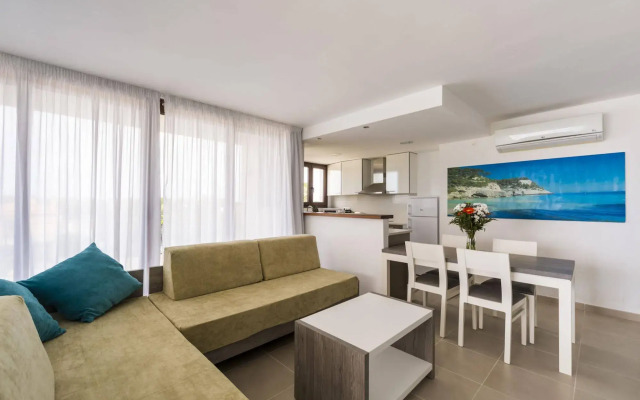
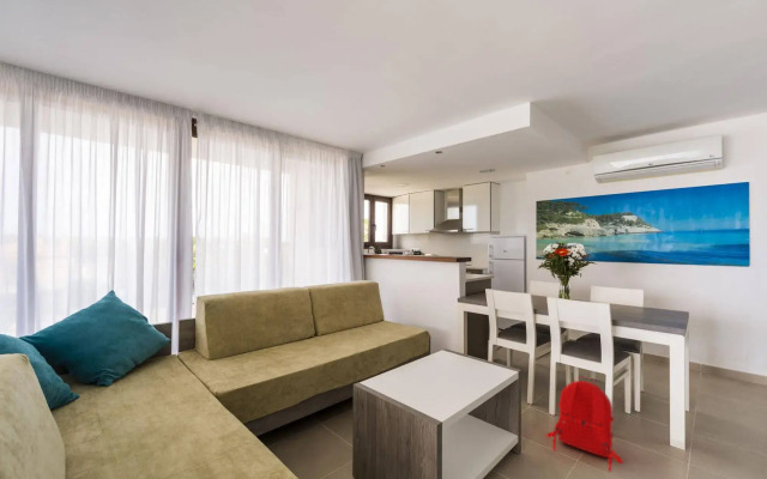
+ backpack (584, 414)
